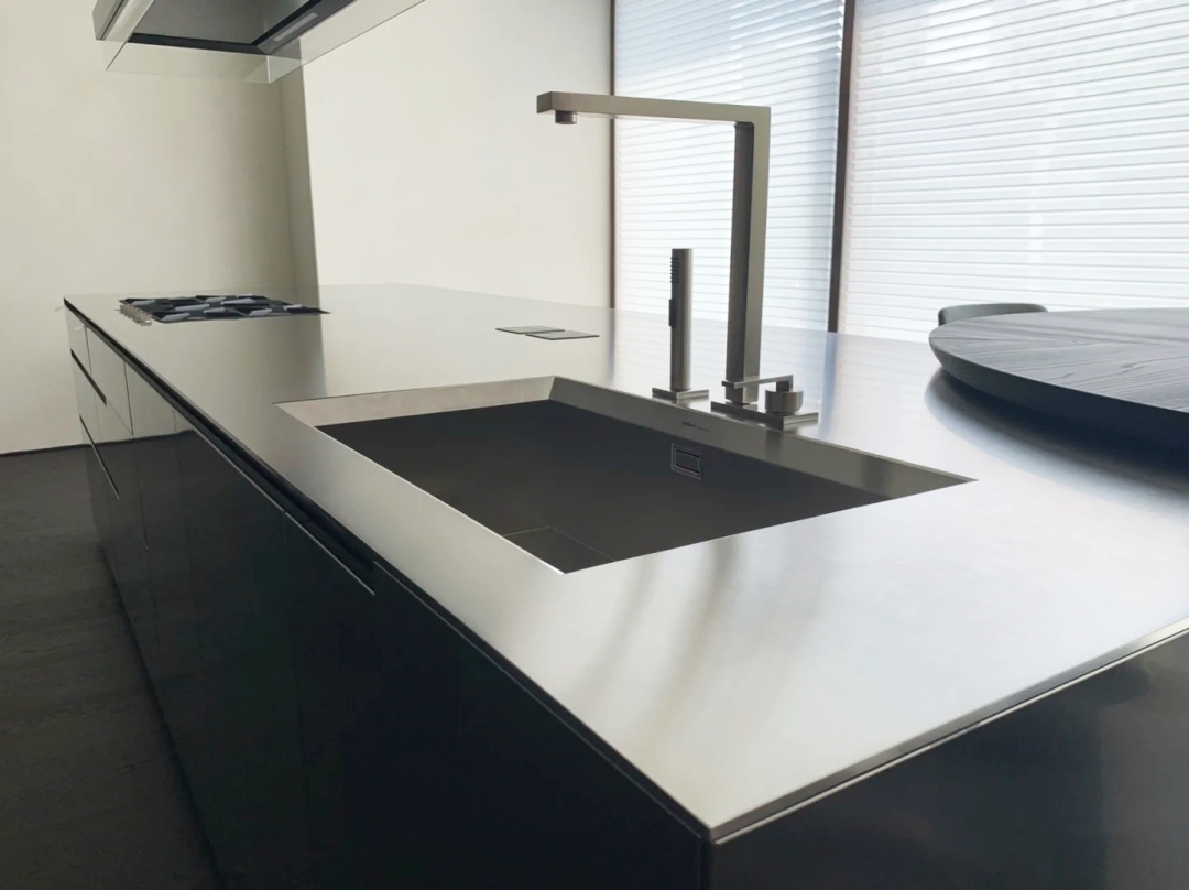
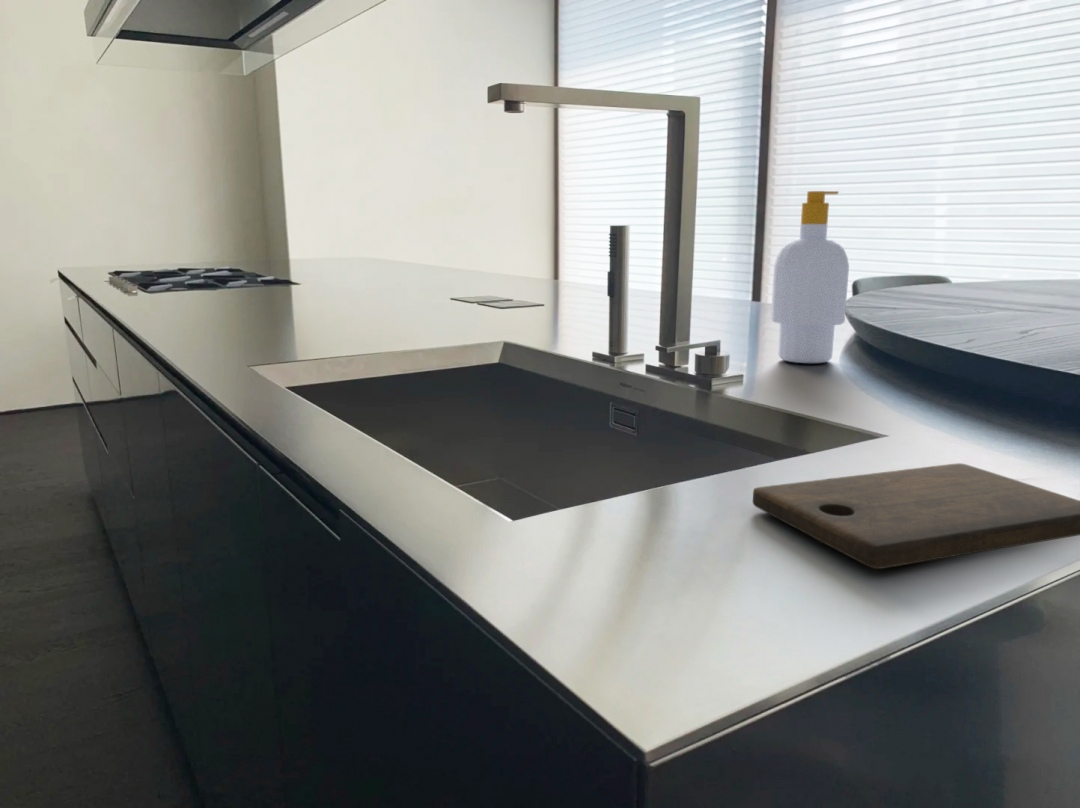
+ cutting board (925, 508)
+ soap bottle (810, 277)
